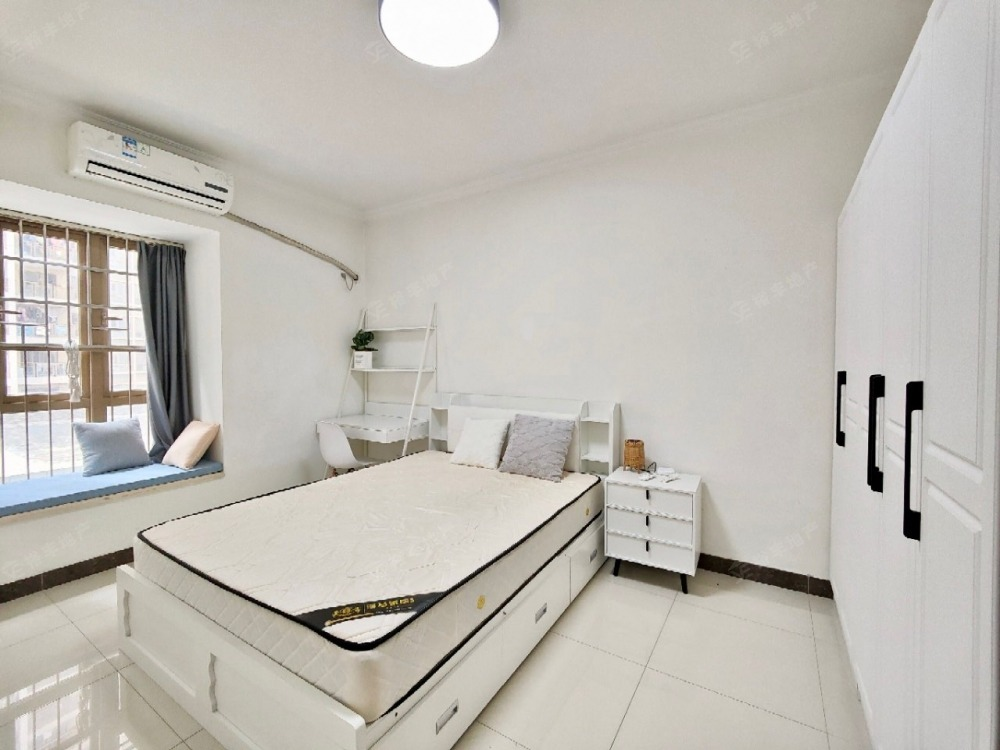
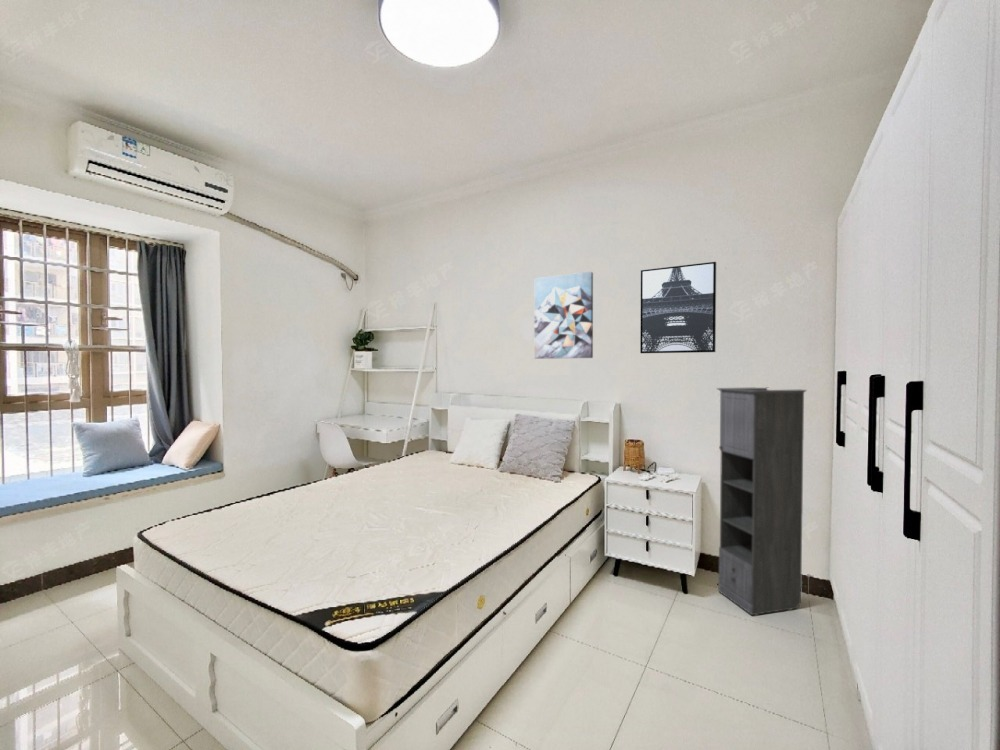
+ wall art (562, 317)
+ wall art (676, 309)
+ storage cabinet (758, 494)
